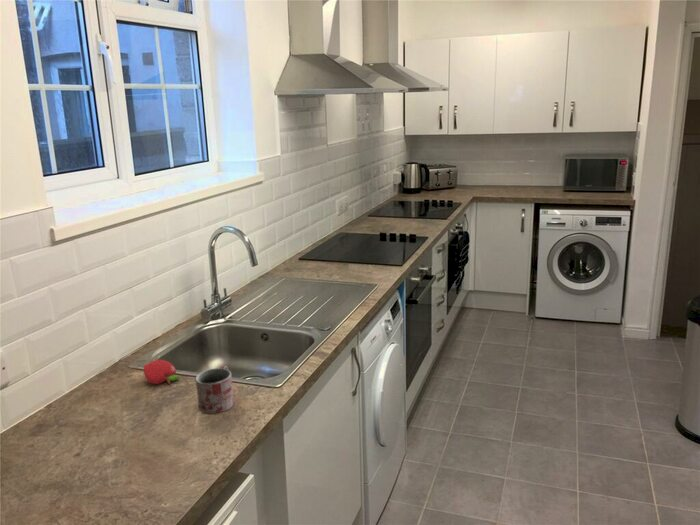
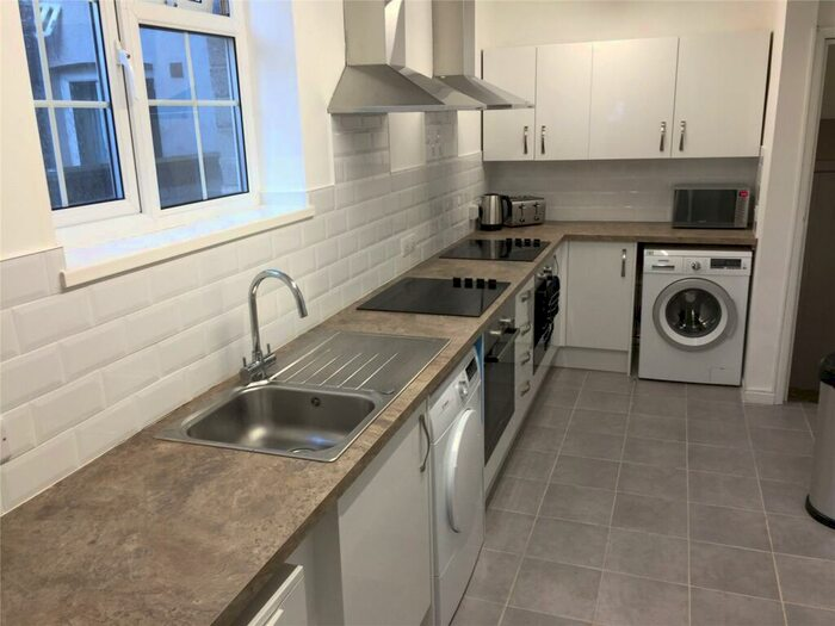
- fruit (160, 371)
- mug (219, 387)
